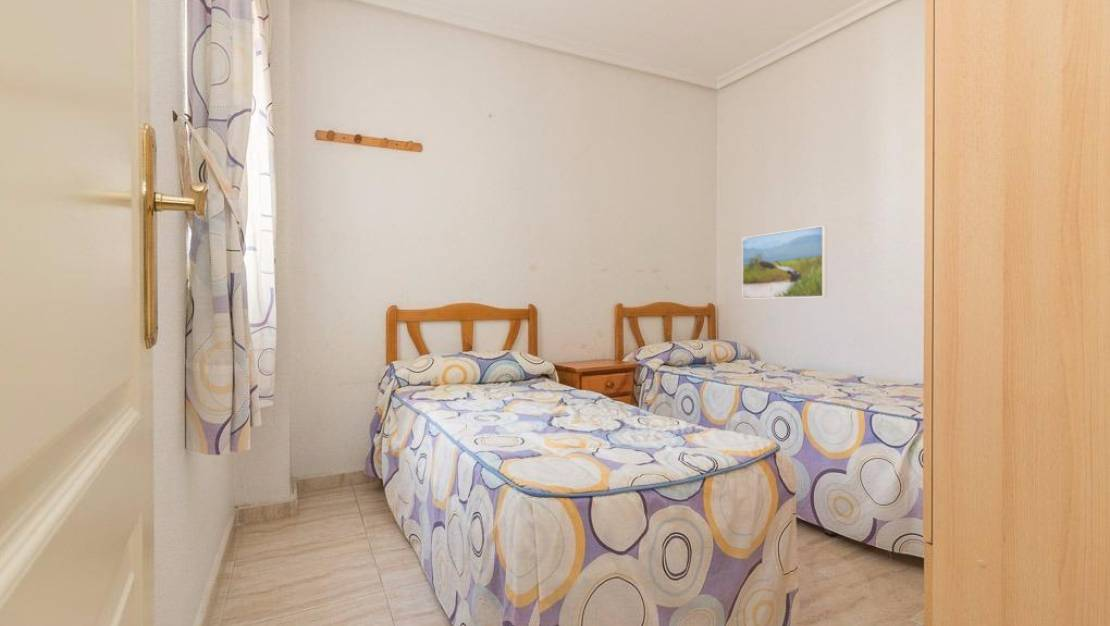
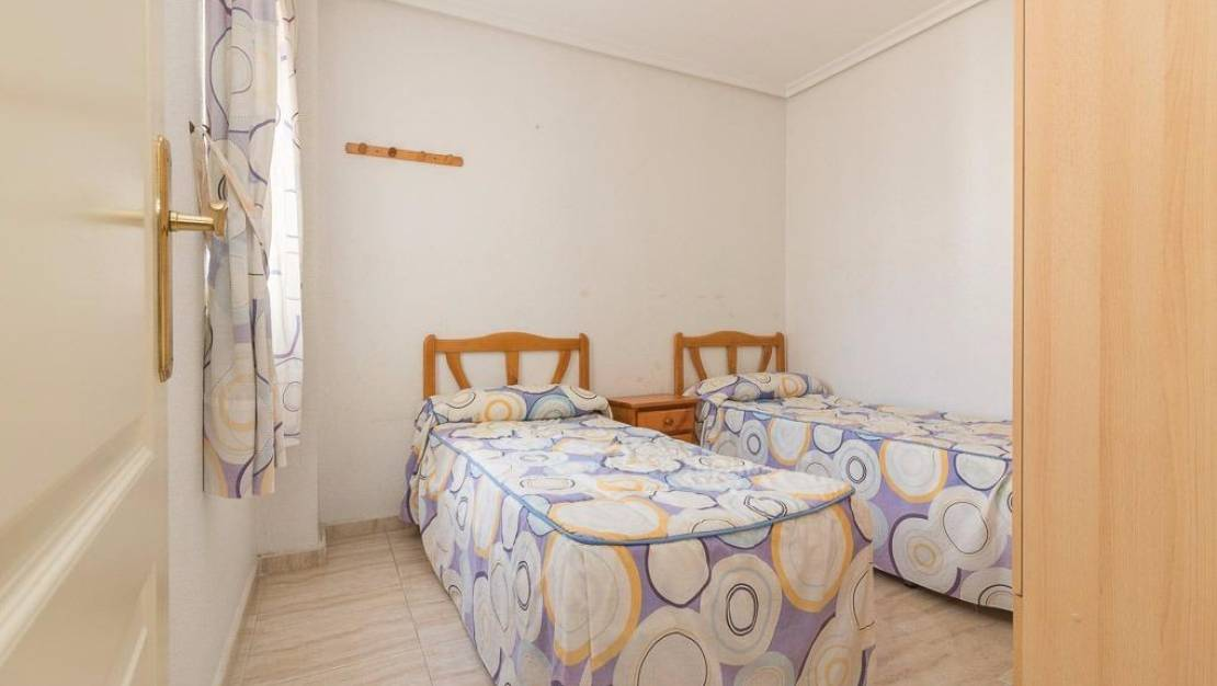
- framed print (780, 265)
